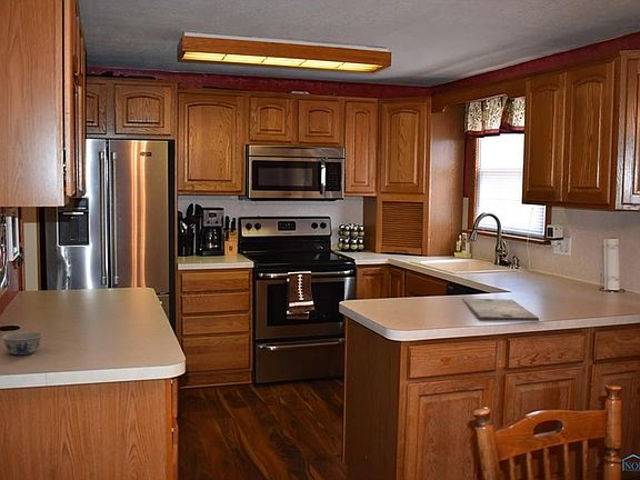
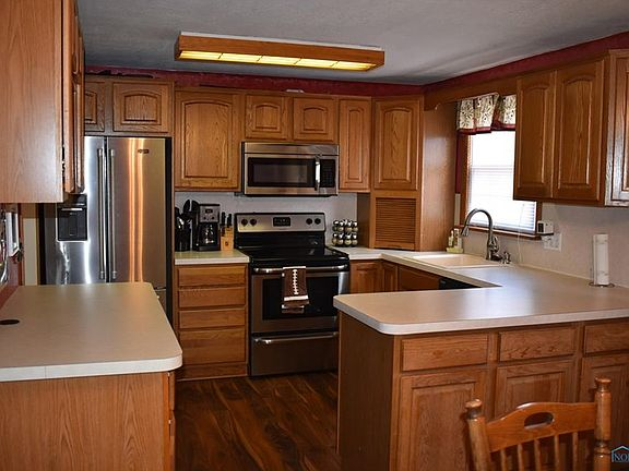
- cutting board (497, 308)
- bowl (22, 343)
